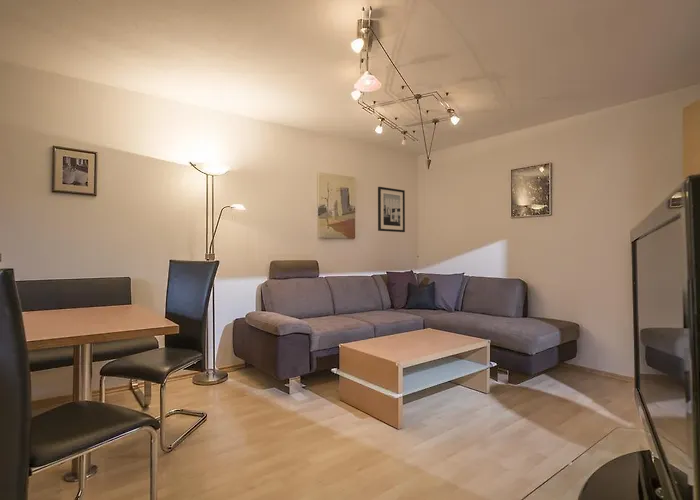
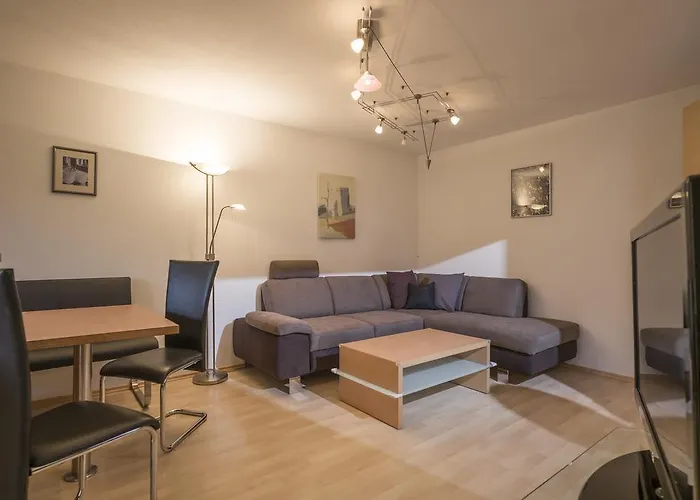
- wall art (391, 210)
